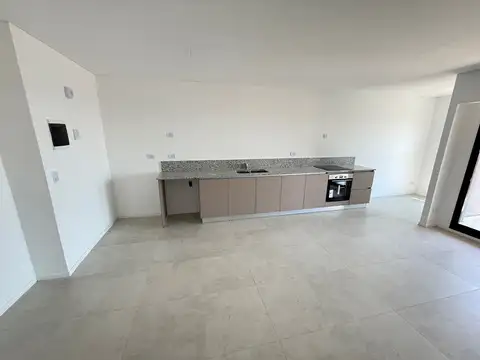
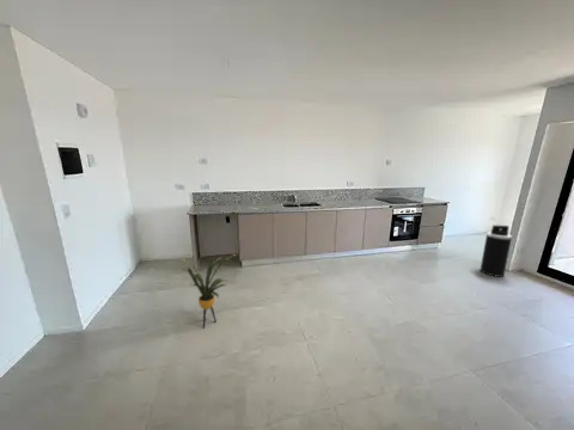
+ house plant (208, 290)
+ trash can (495, 250)
